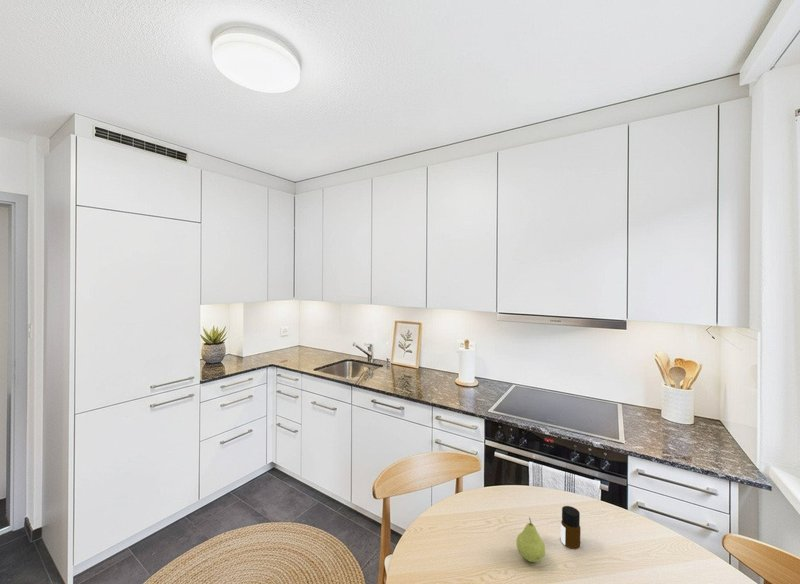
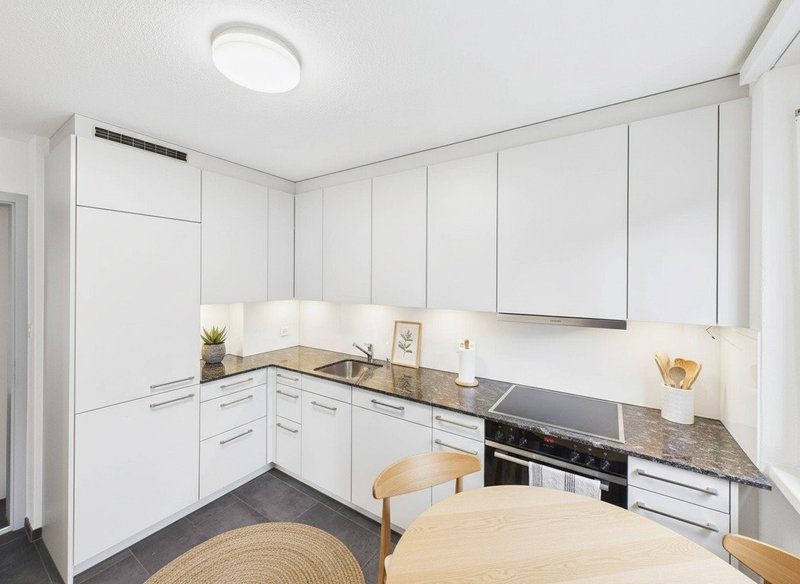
- bottle (570, 526)
- fruit (530, 538)
